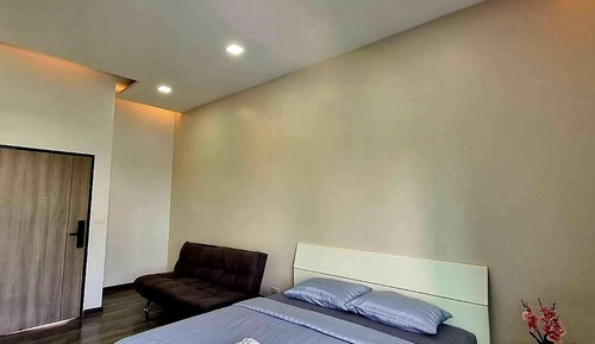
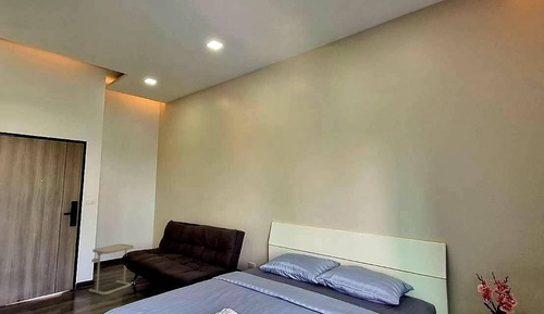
+ side table (99, 265)
